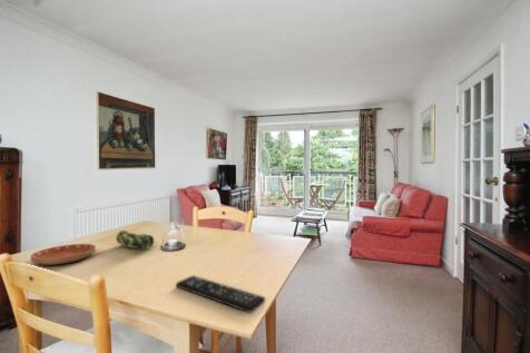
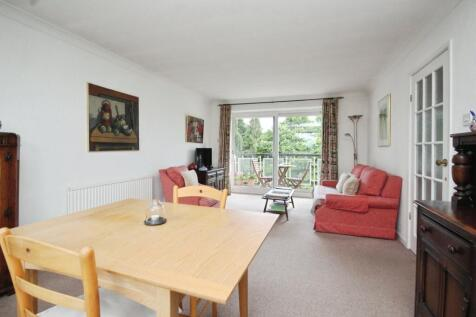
- pencil case (134, 239)
- remote control (217, 291)
- saucer (65, 254)
